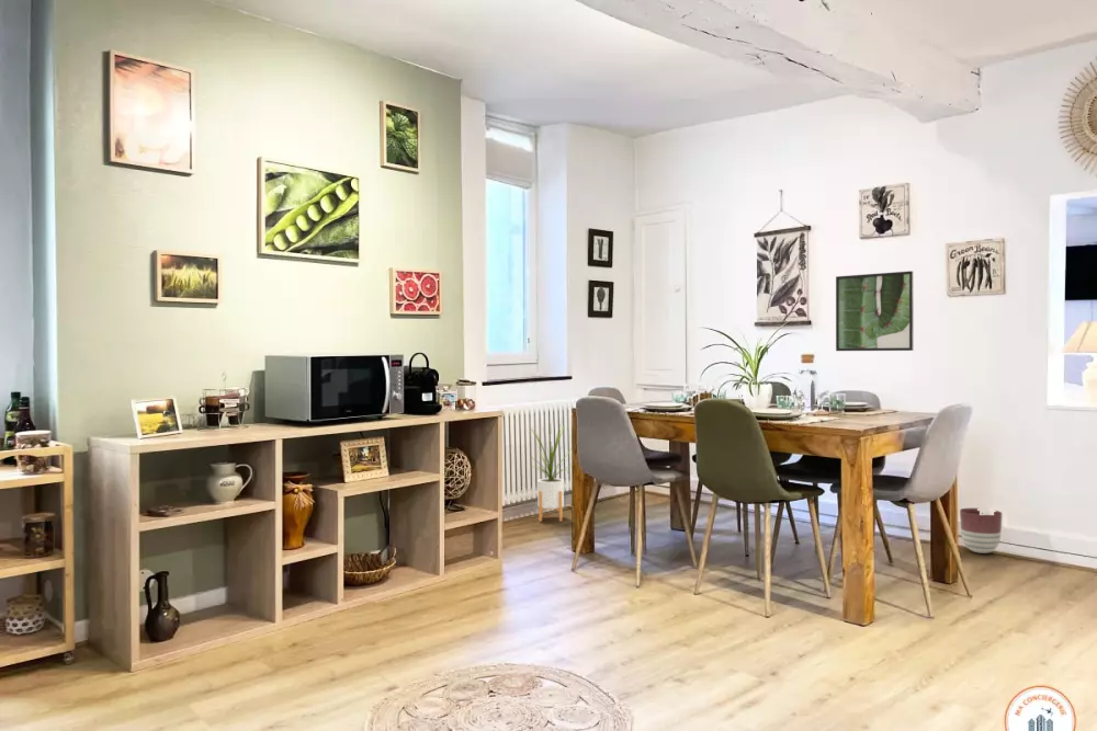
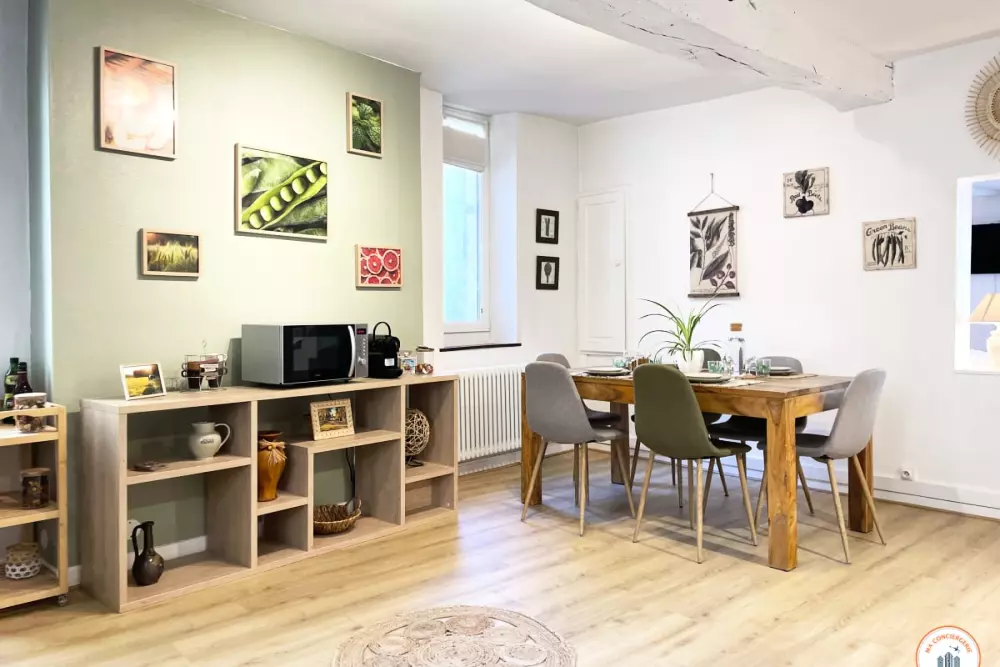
- house plant (550, 467)
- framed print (873, 312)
- planter (980, 532)
